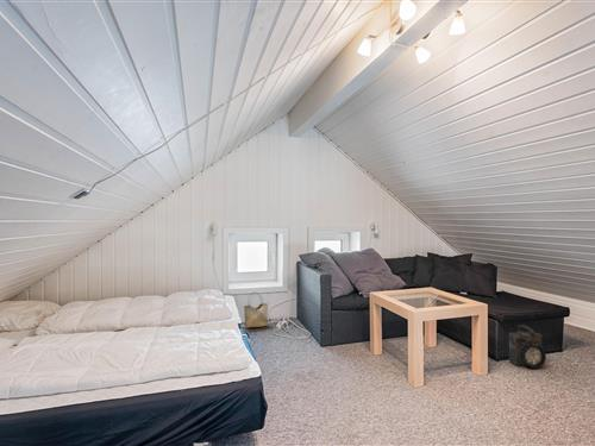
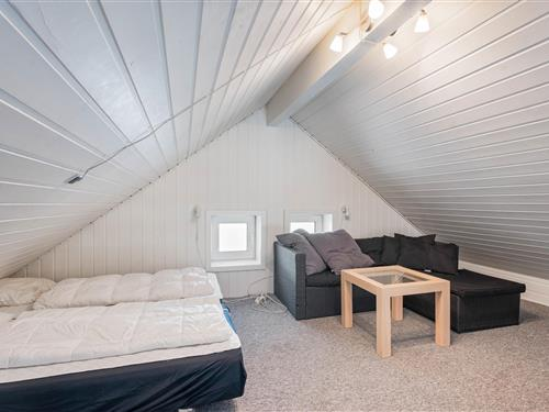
- woven basket (256, 309)
- lantern (527, 345)
